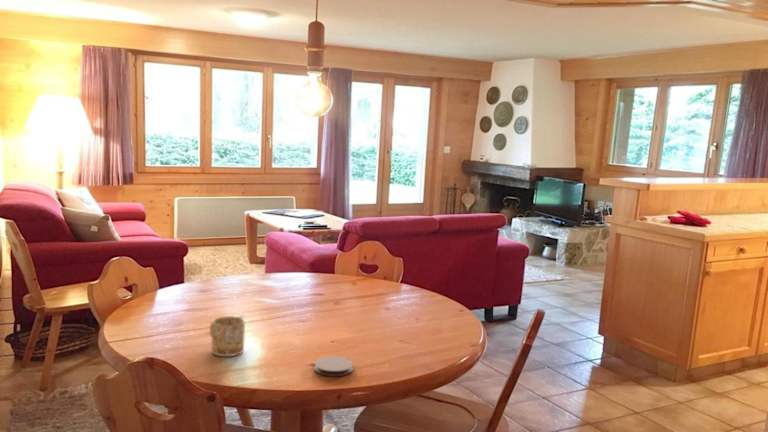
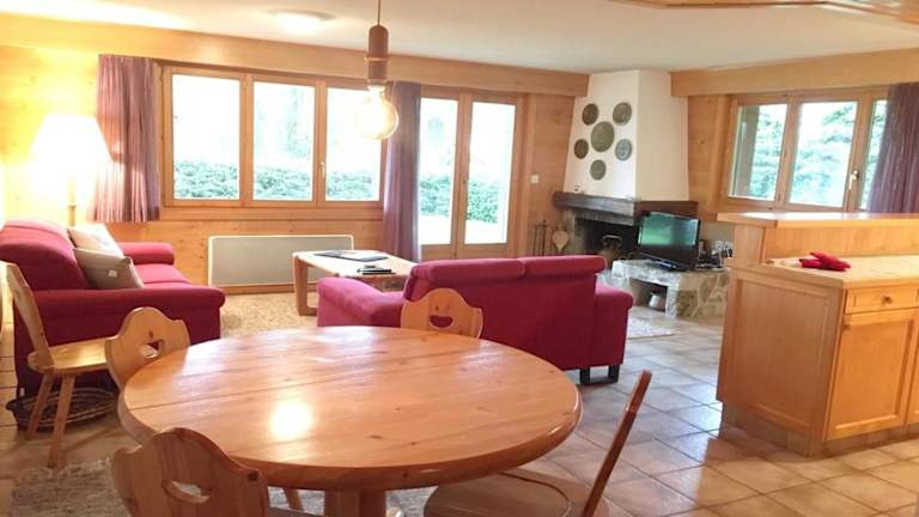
- mug (223, 334)
- coaster (333, 365)
